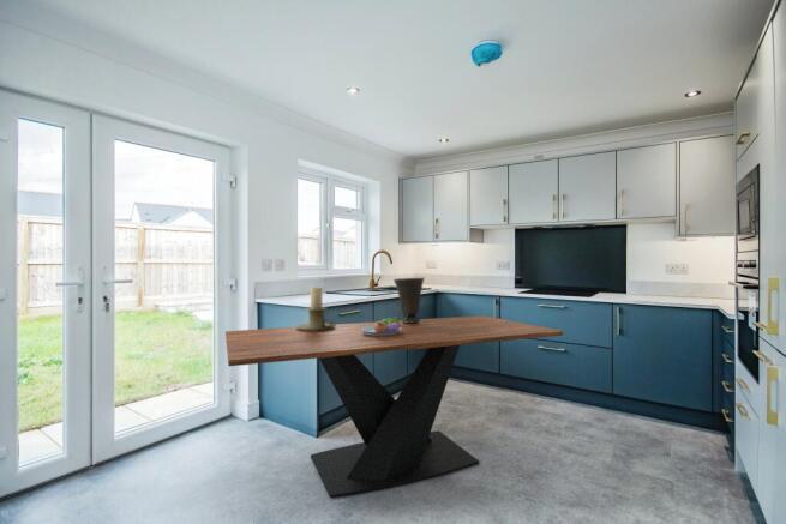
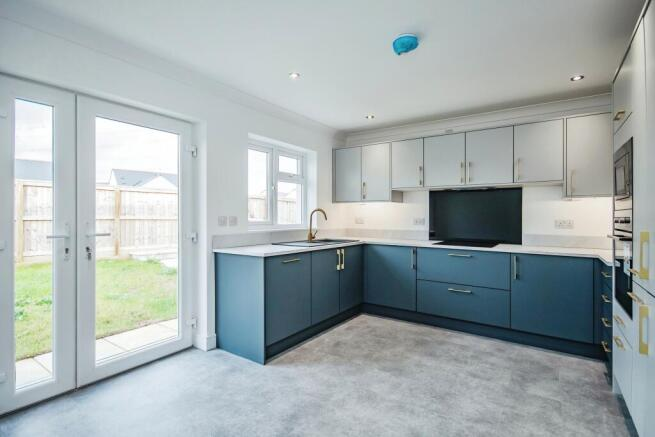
- vase (408, 299)
- candle holder (316, 307)
- fruit bowl (383, 324)
- dining table (392, 397)
